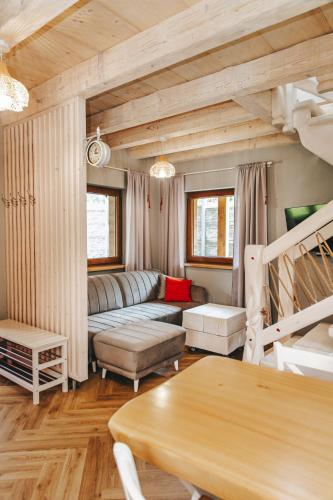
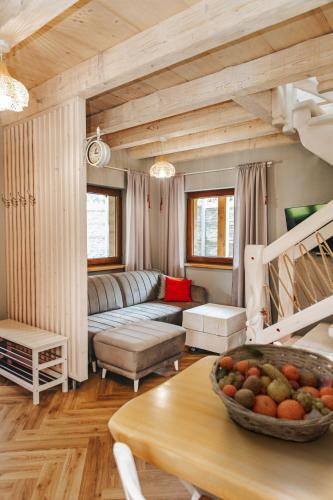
+ fruit basket (275, 387)
